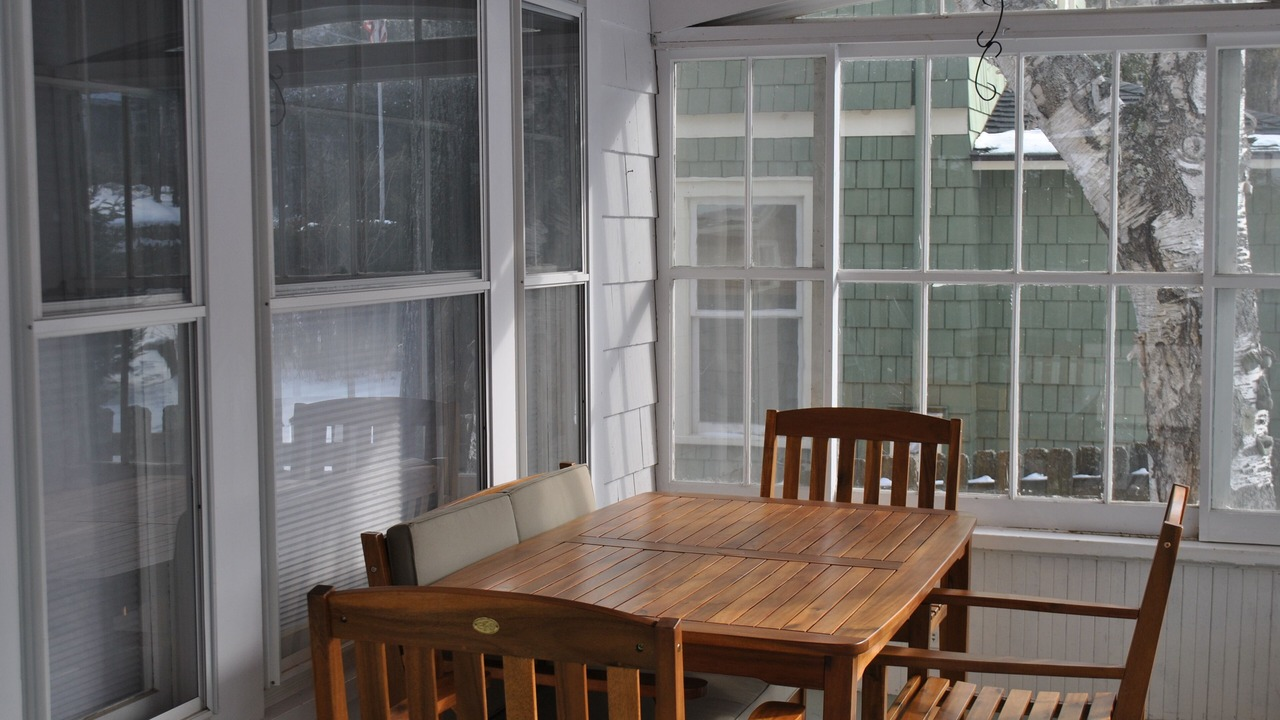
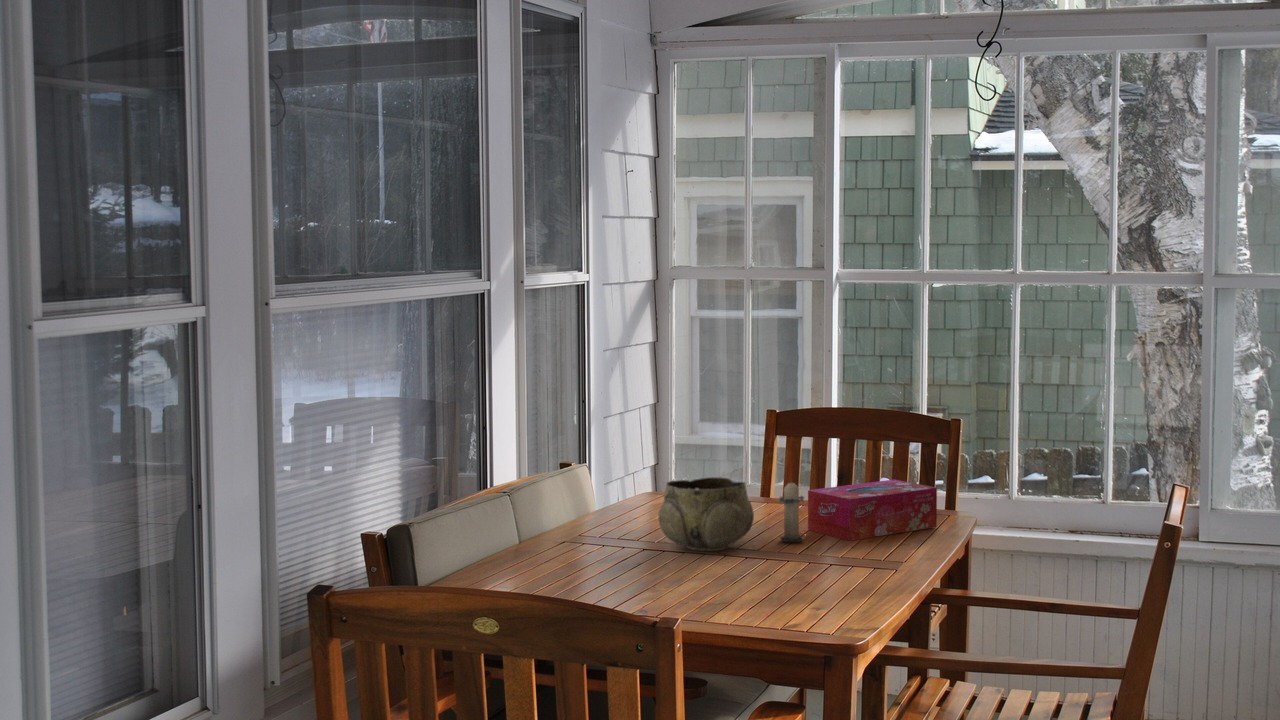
+ decorative bowl (706, 514)
+ tissue box (872, 508)
+ candle (791, 509)
